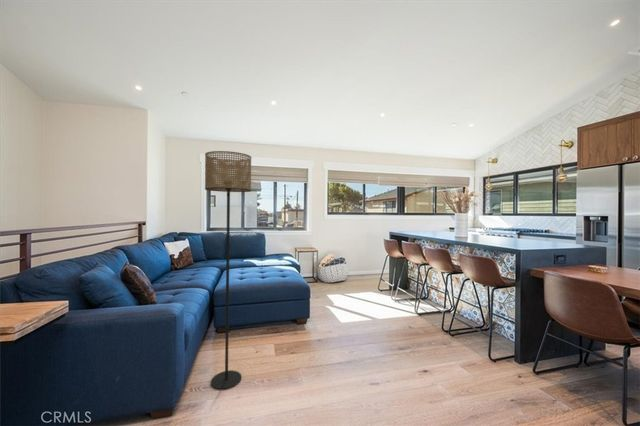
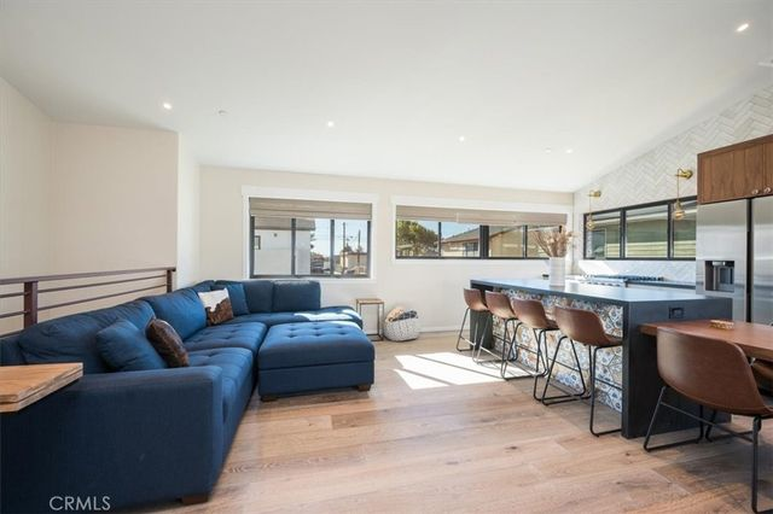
- floor lamp (227, 268)
